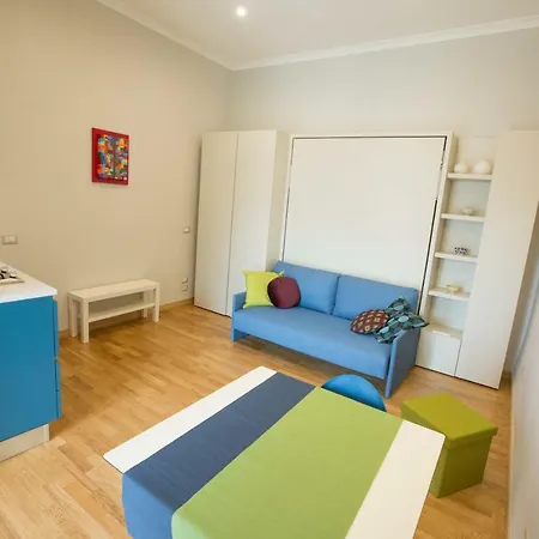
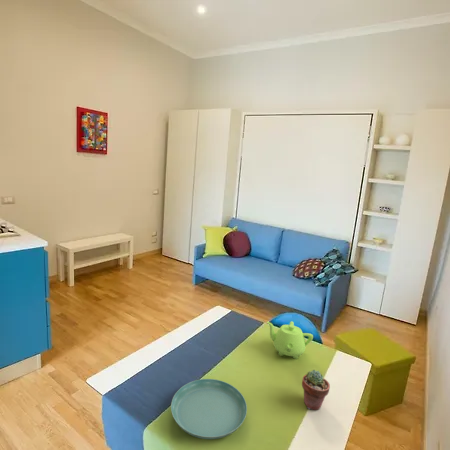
+ saucer (208, 408)
+ potted succulent (315, 388)
+ teapot (288, 339)
